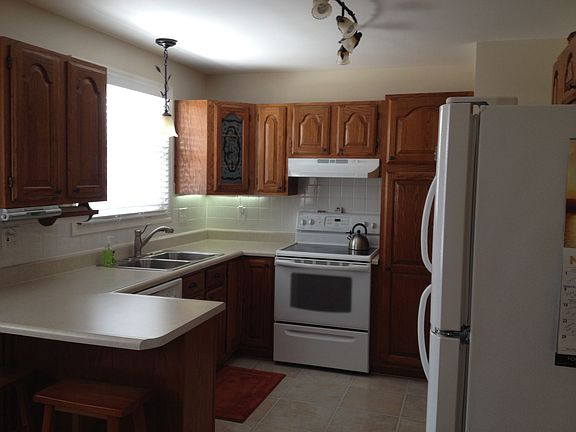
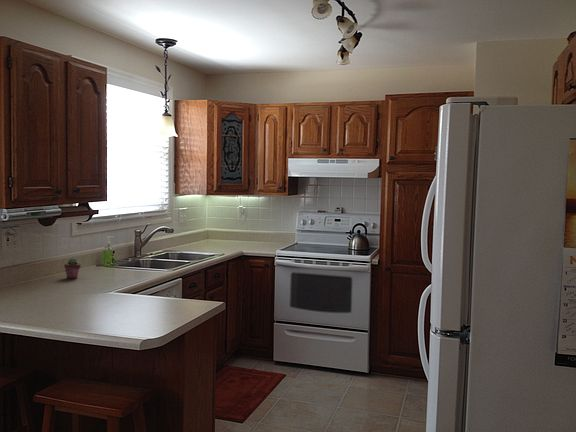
+ potted succulent (72, 267)
